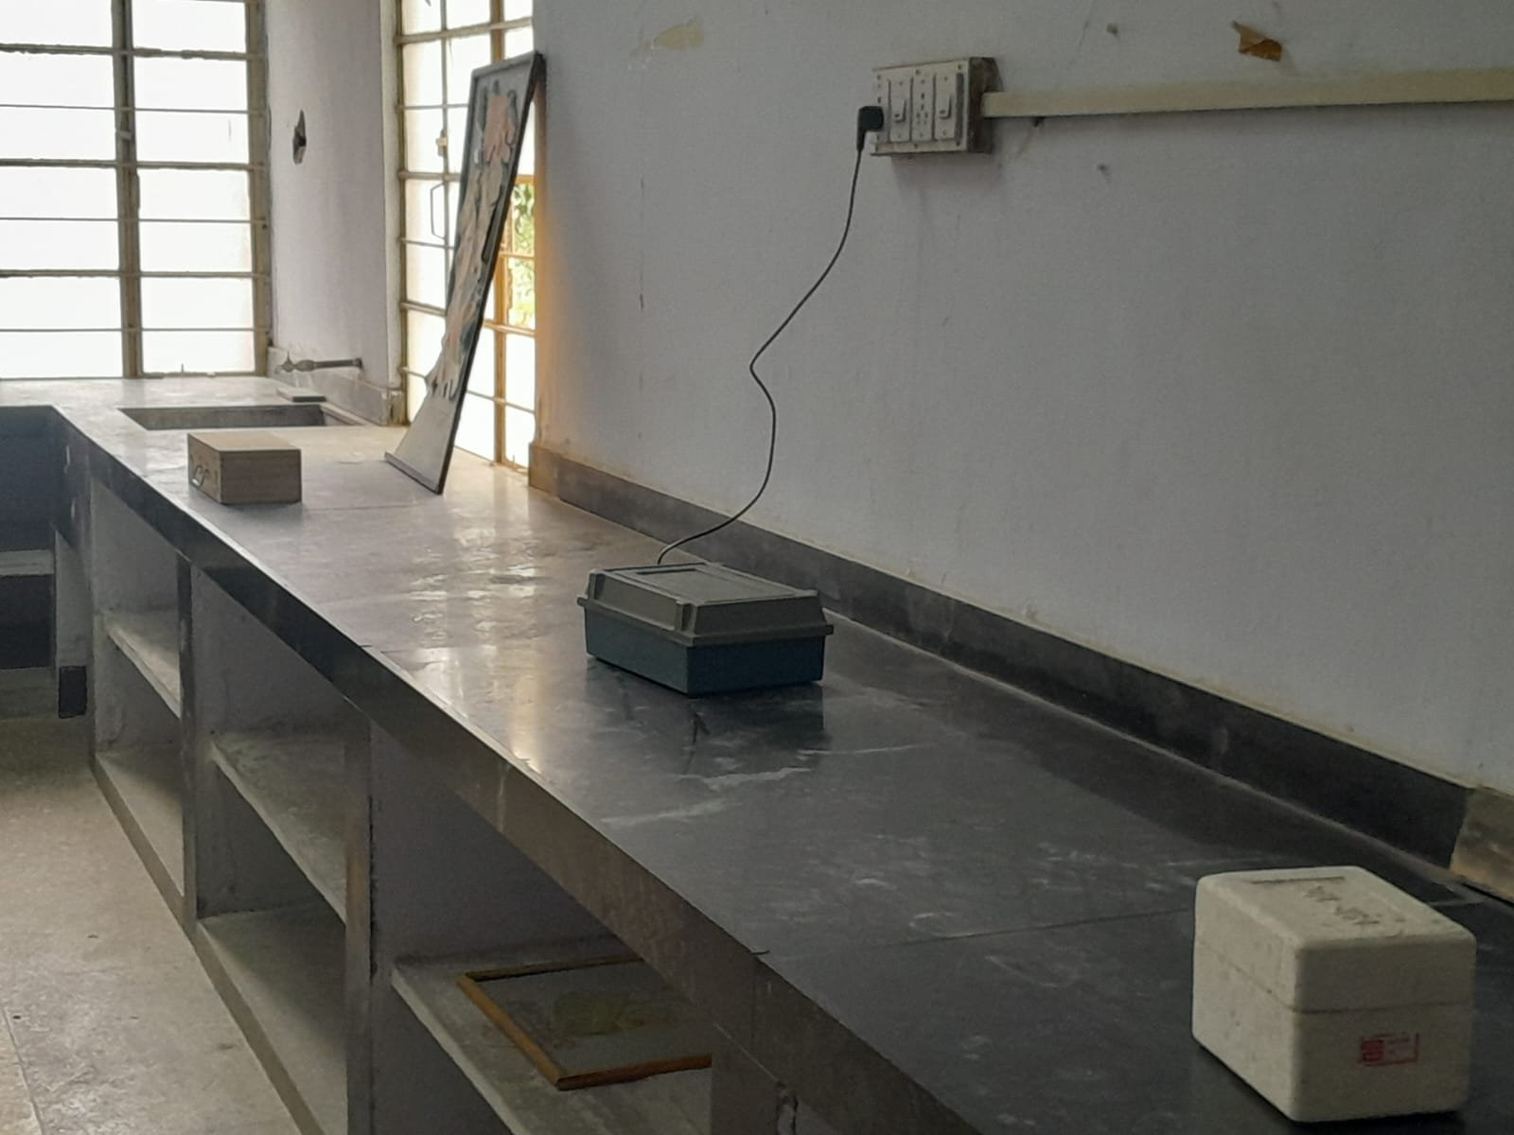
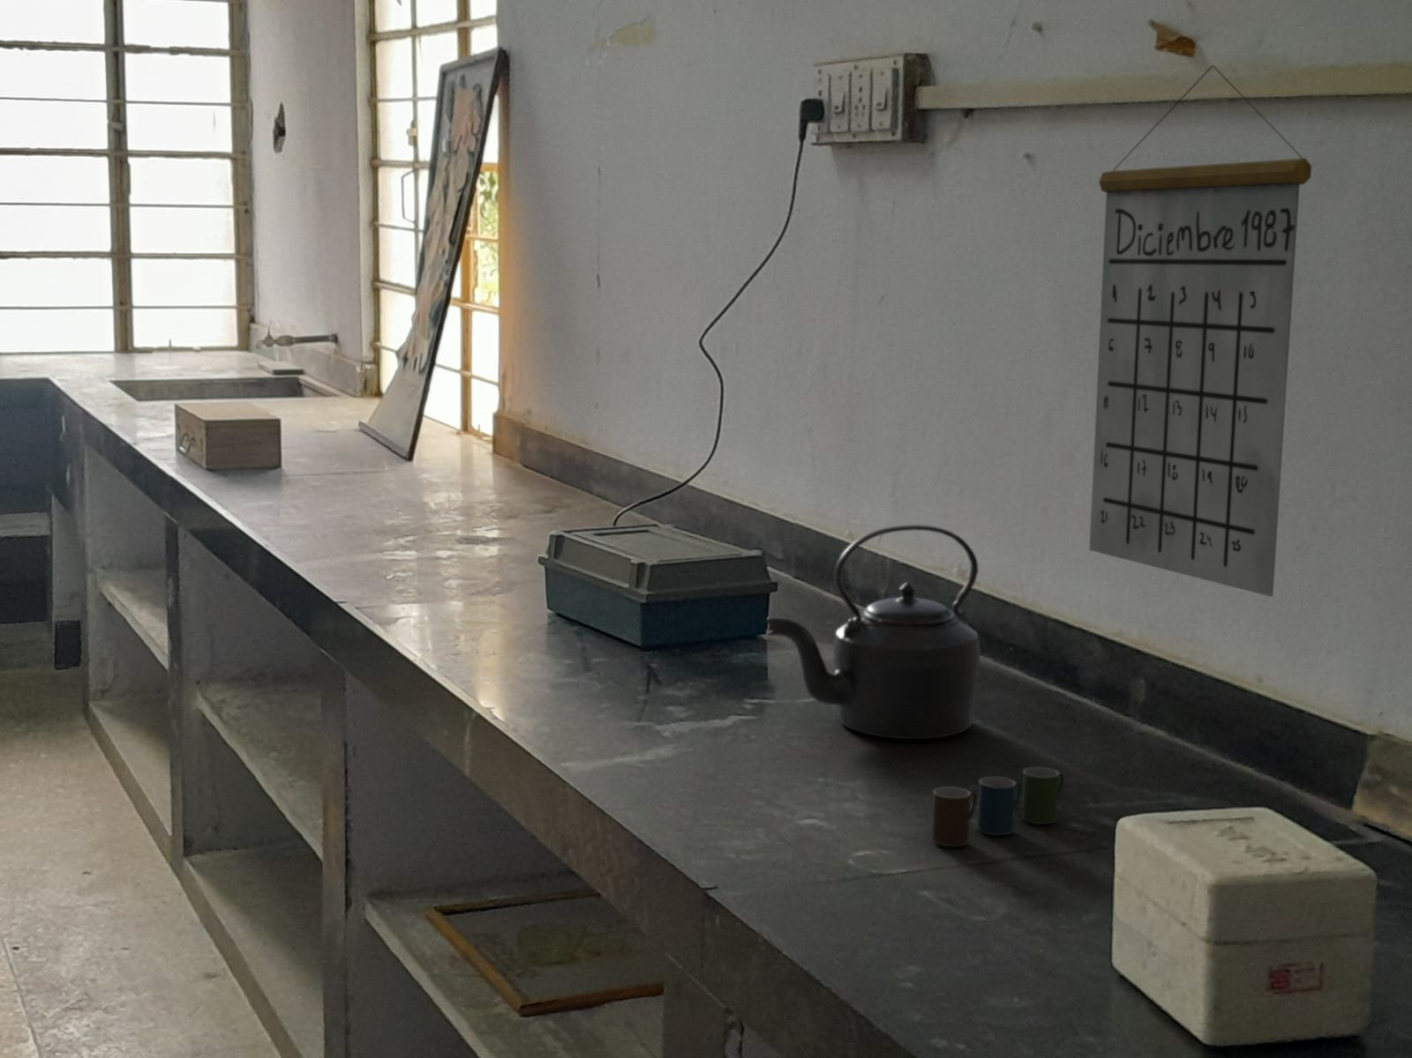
+ calendar (1190, 323)
+ cup (1002, 788)
+ kettle (873, 627)
